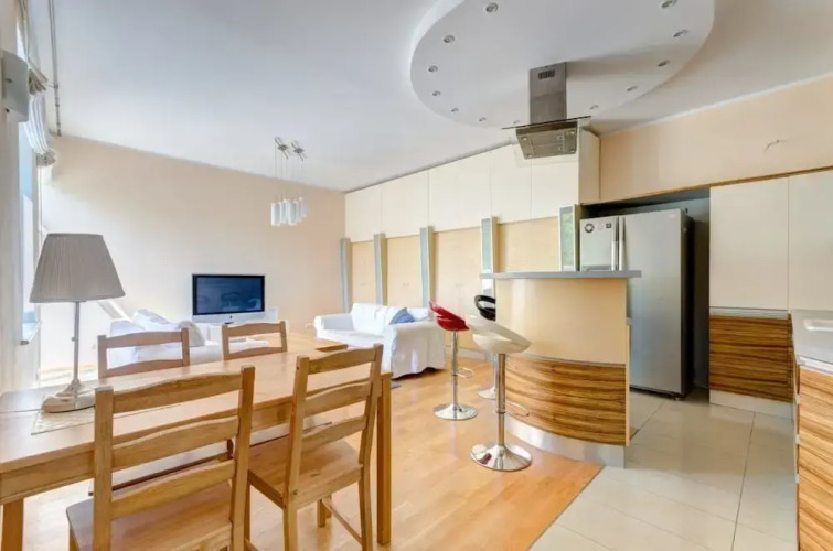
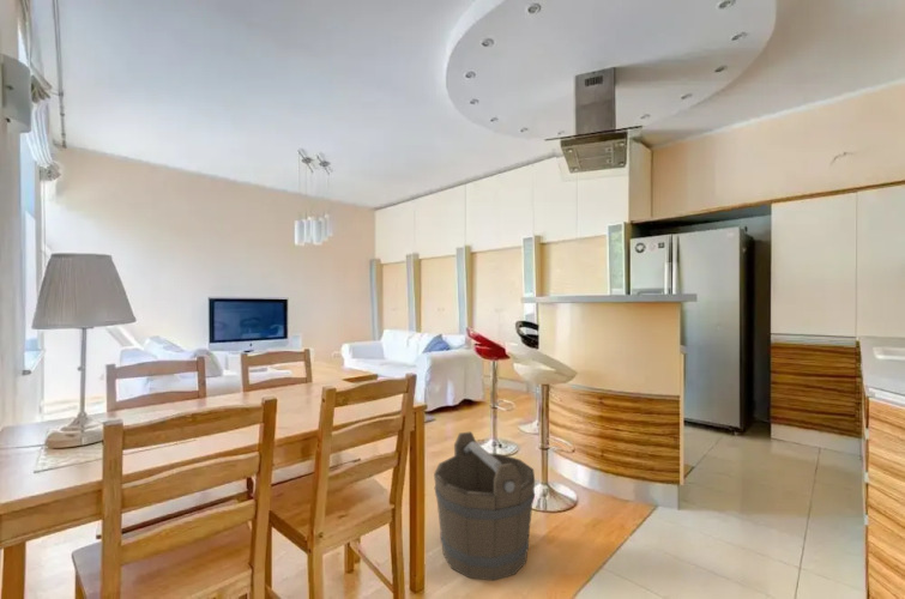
+ bucket (484, 498)
